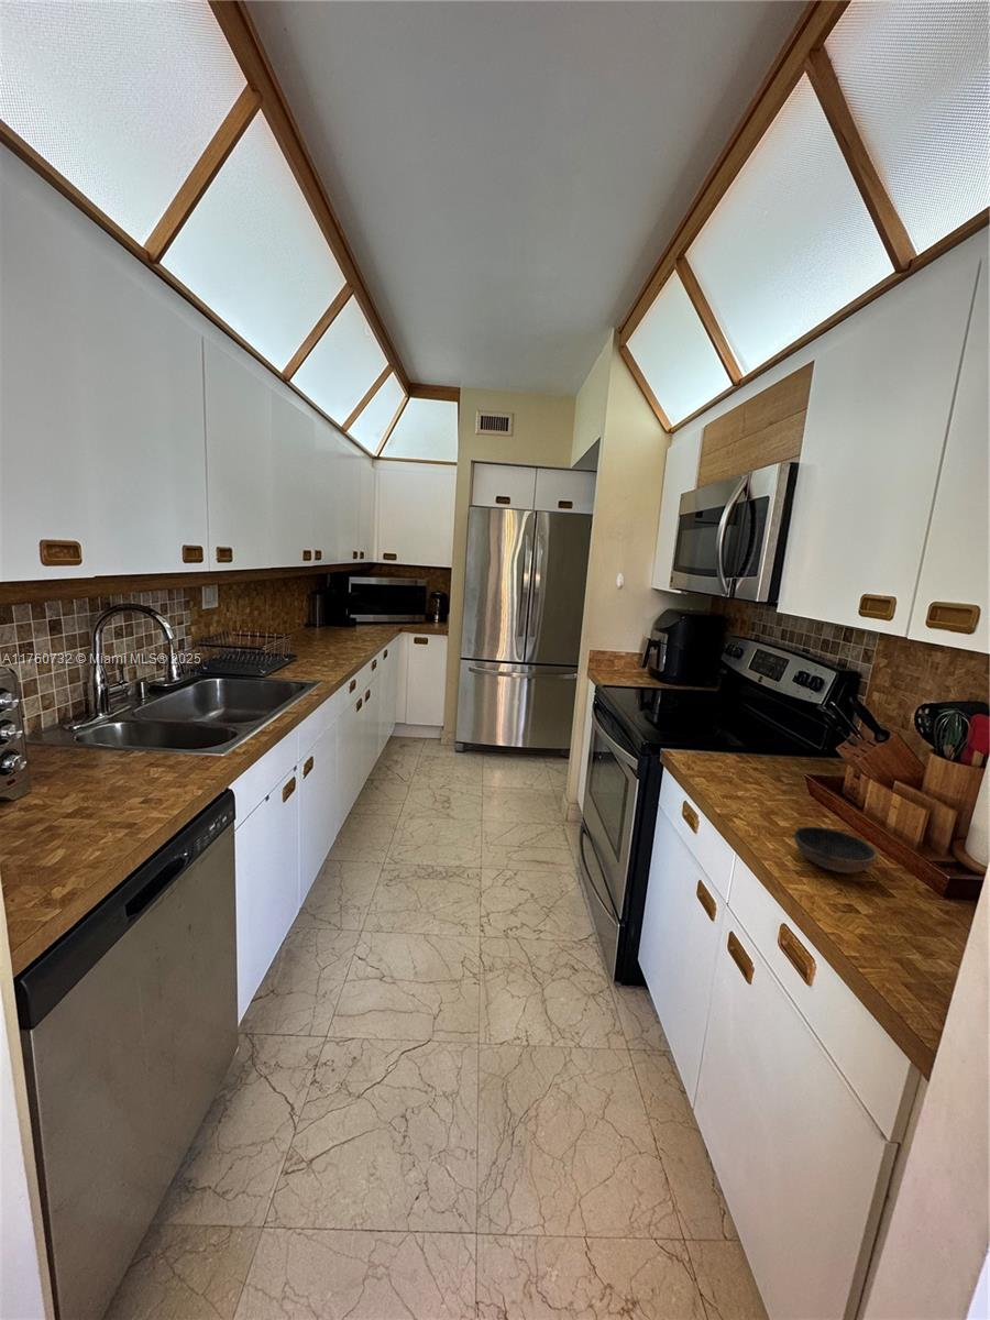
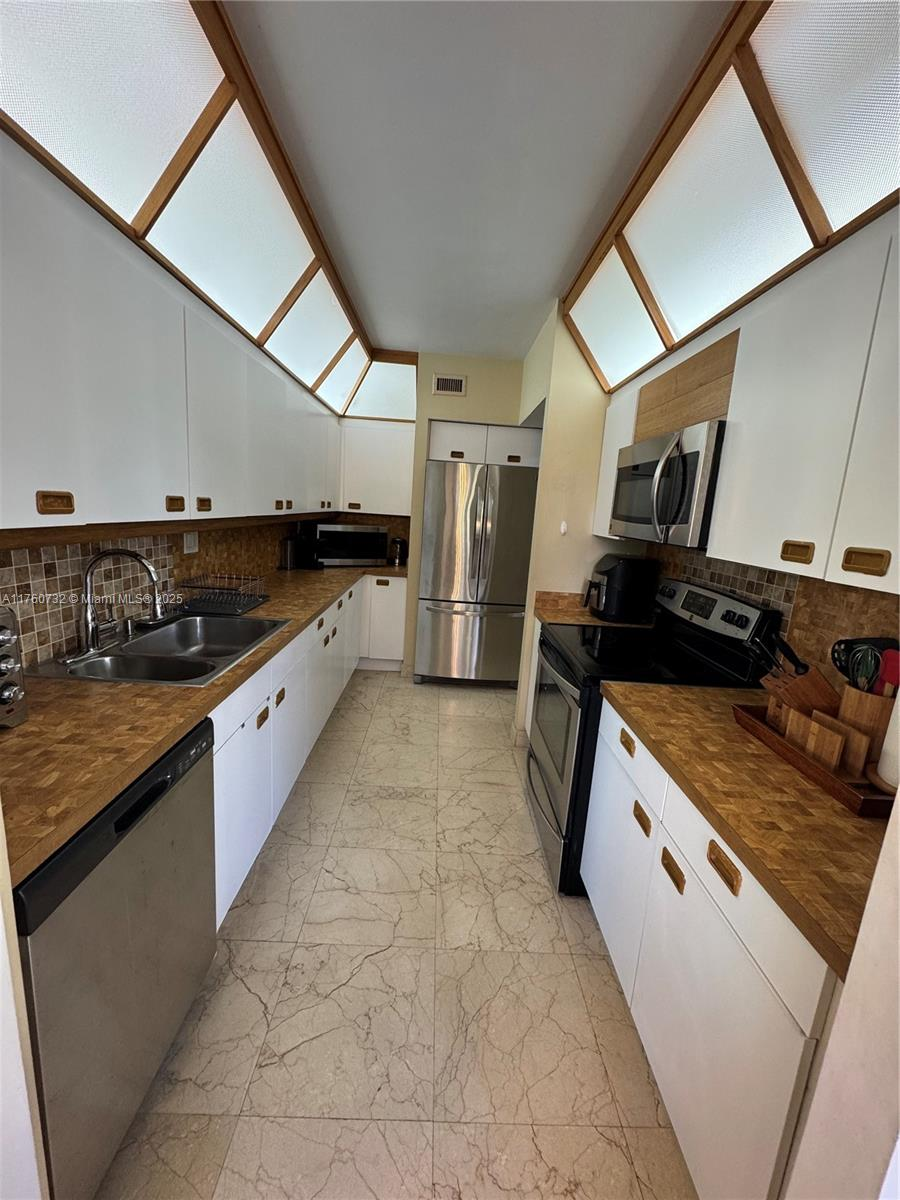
- bowl (832, 853)
